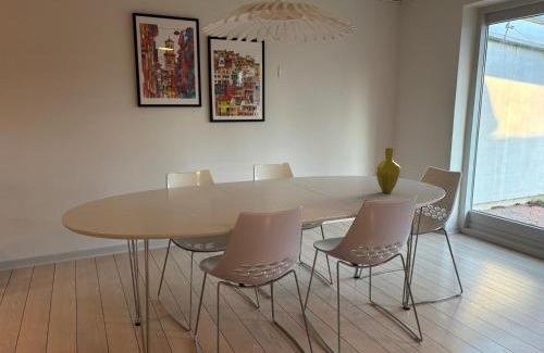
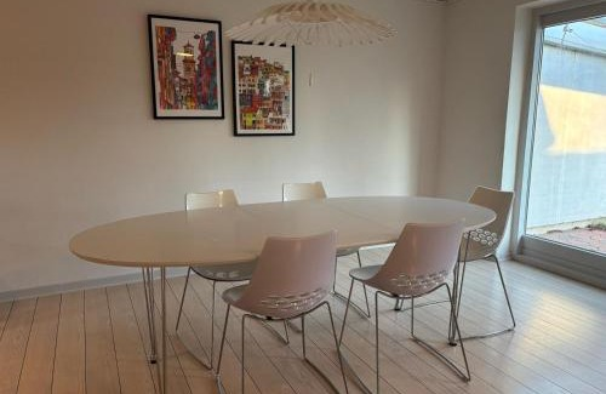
- vase (387, 171)
